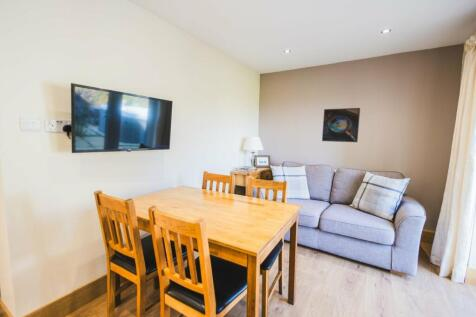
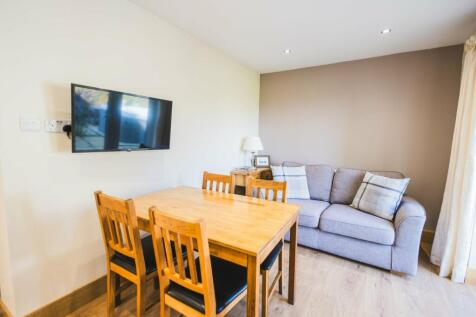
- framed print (340, 125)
